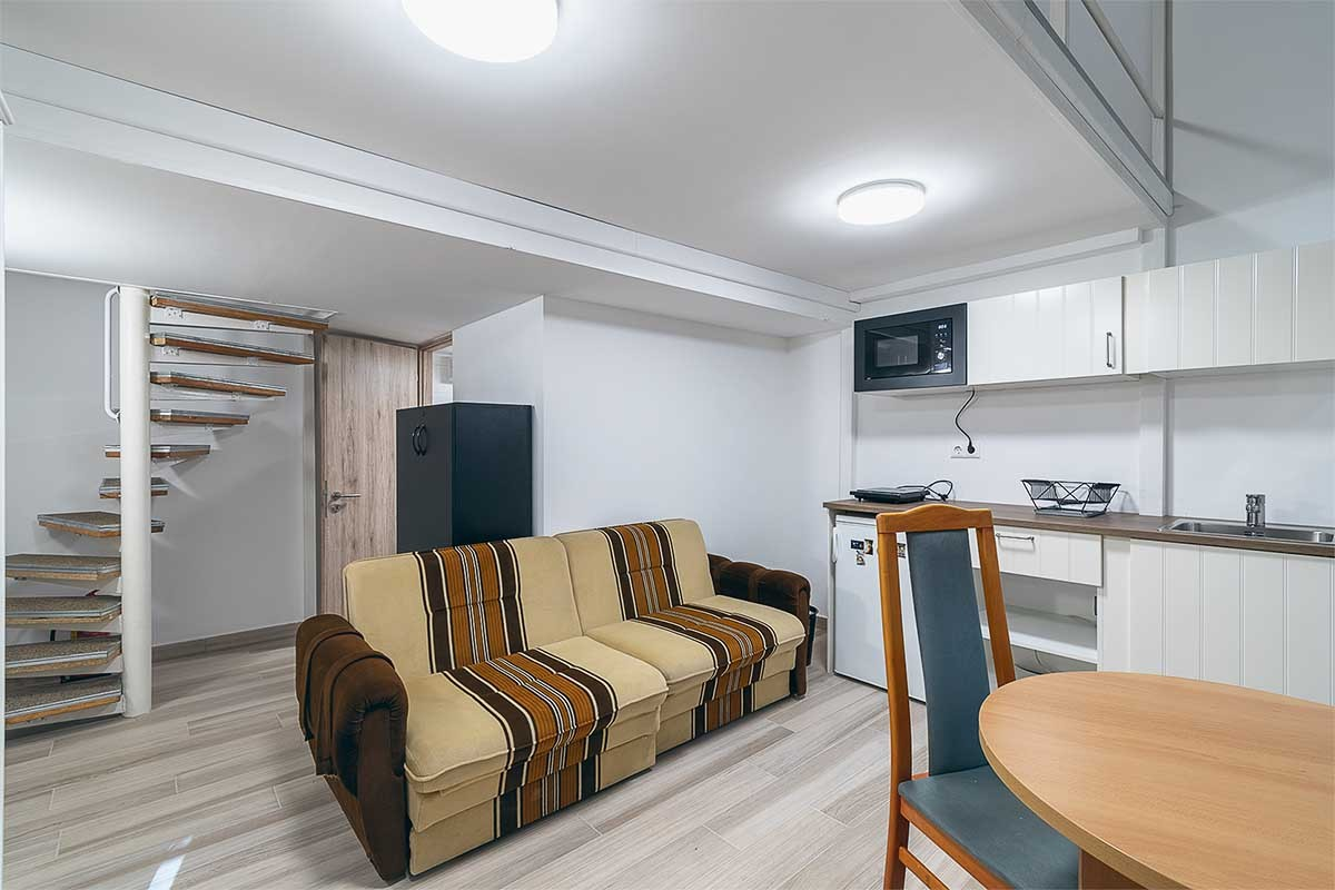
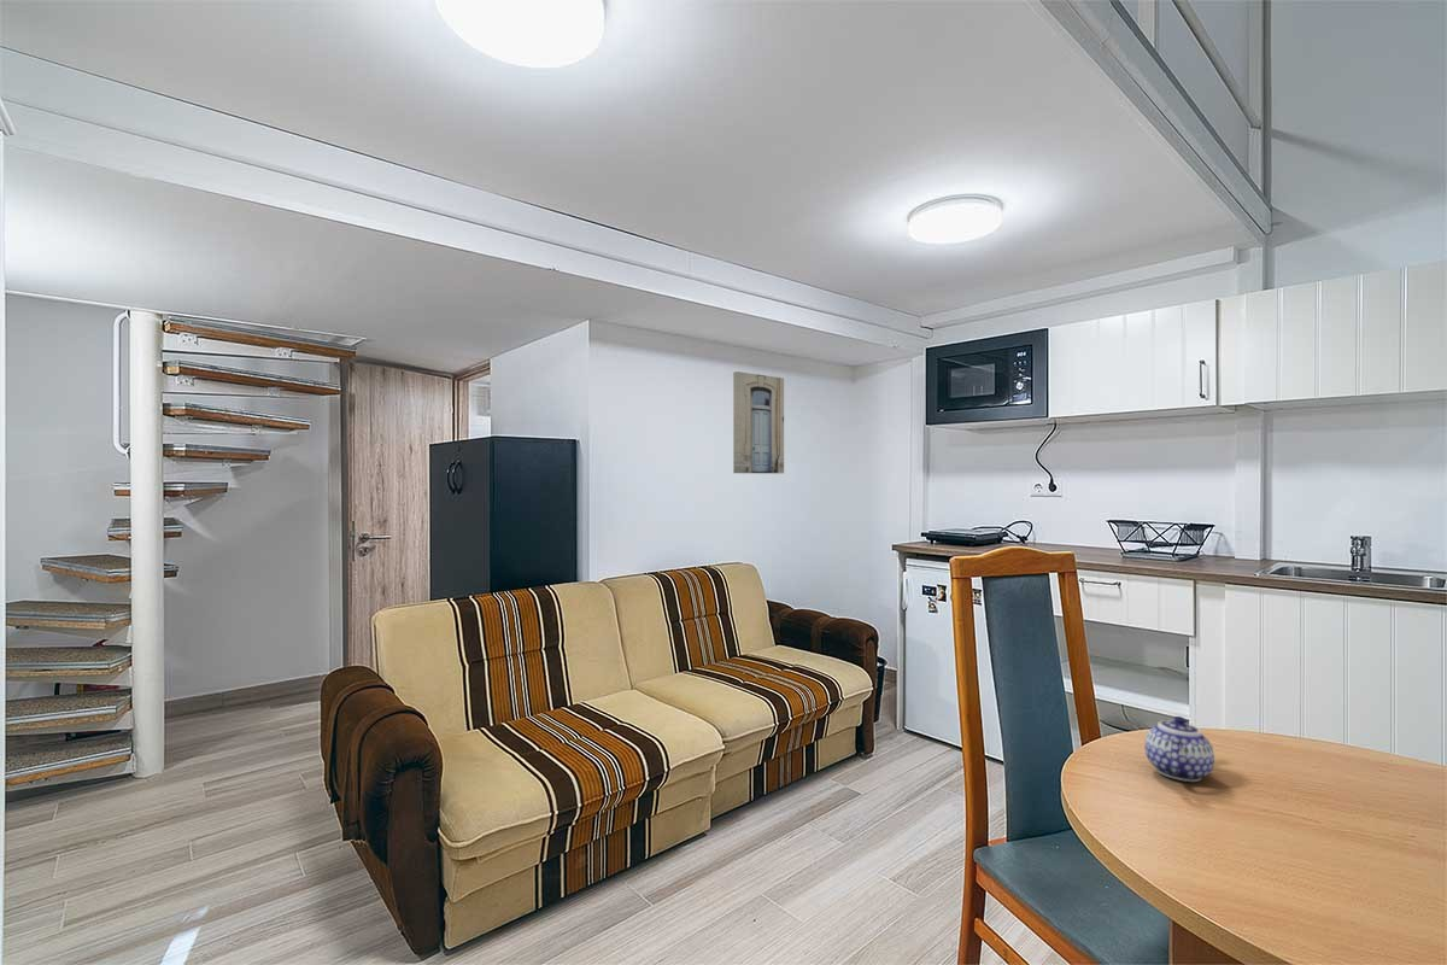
+ teapot (1178, 744)
+ wall art (758, 423)
